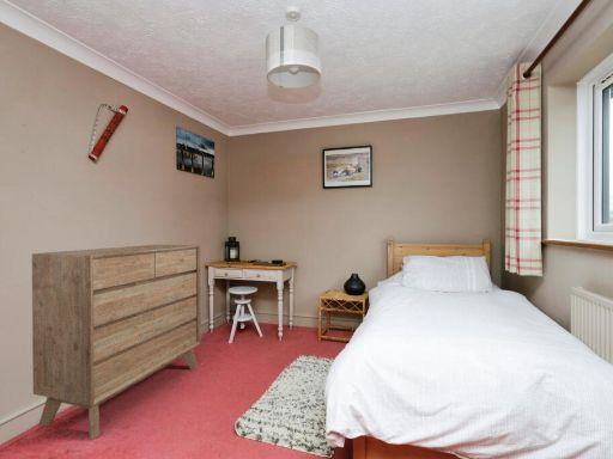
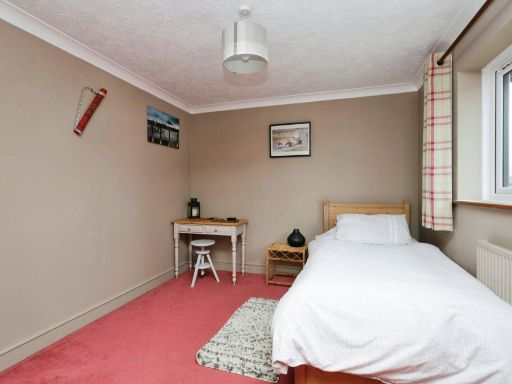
- dresser (131, 320)
